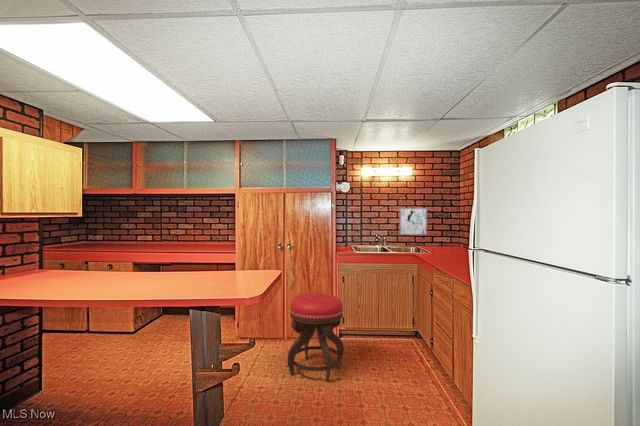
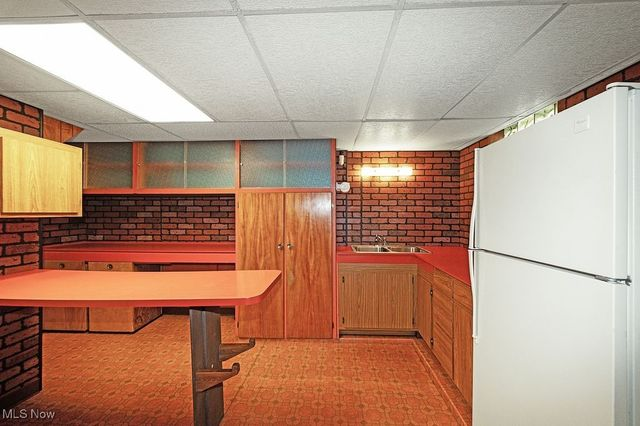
- wall art (413, 221)
- stool (317, 333)
